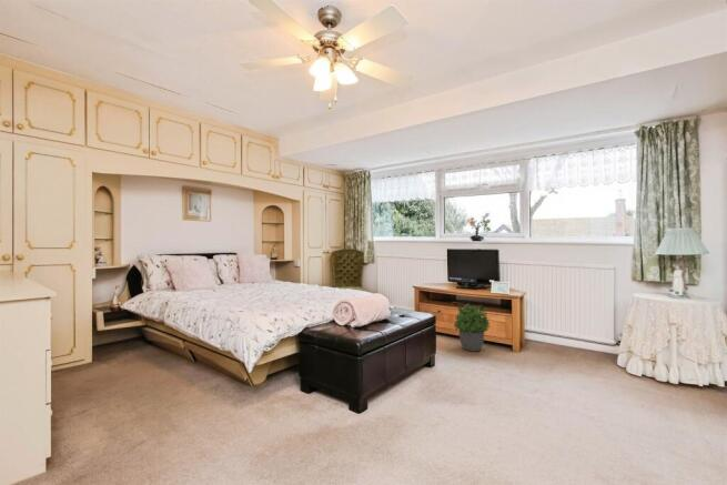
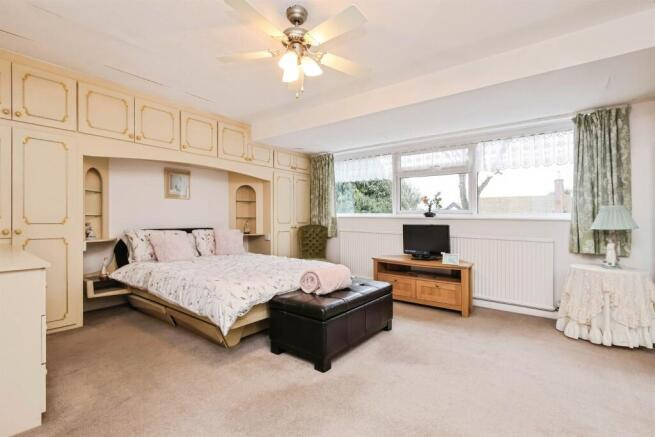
- potted plant (471, 325)
